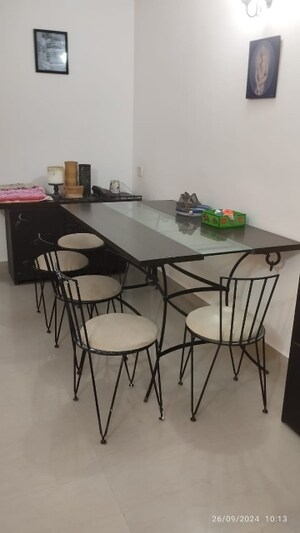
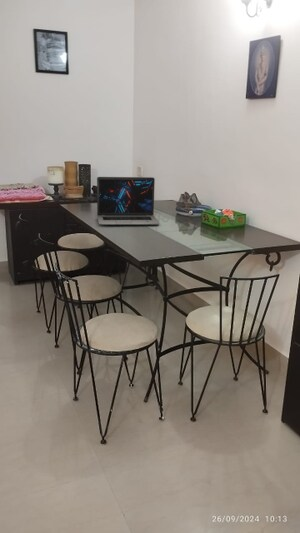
+ laptop (127, 201)
